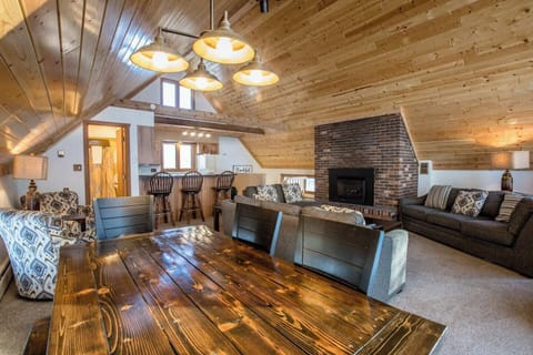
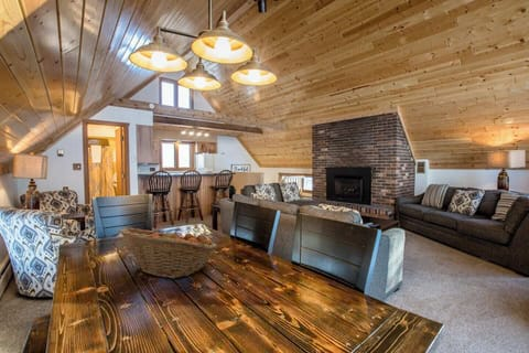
+ fruit basket (169, 245)
